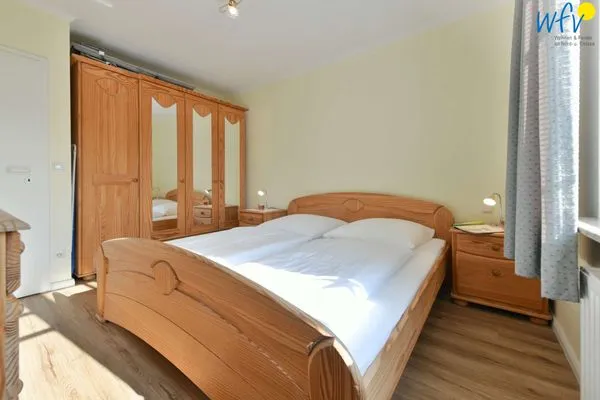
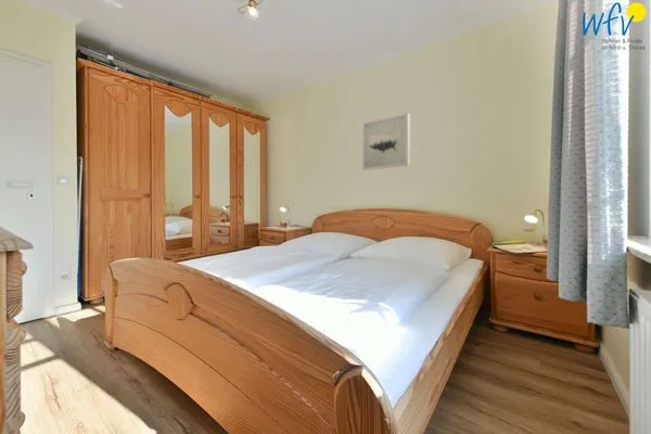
+ wall art (384, 143)
